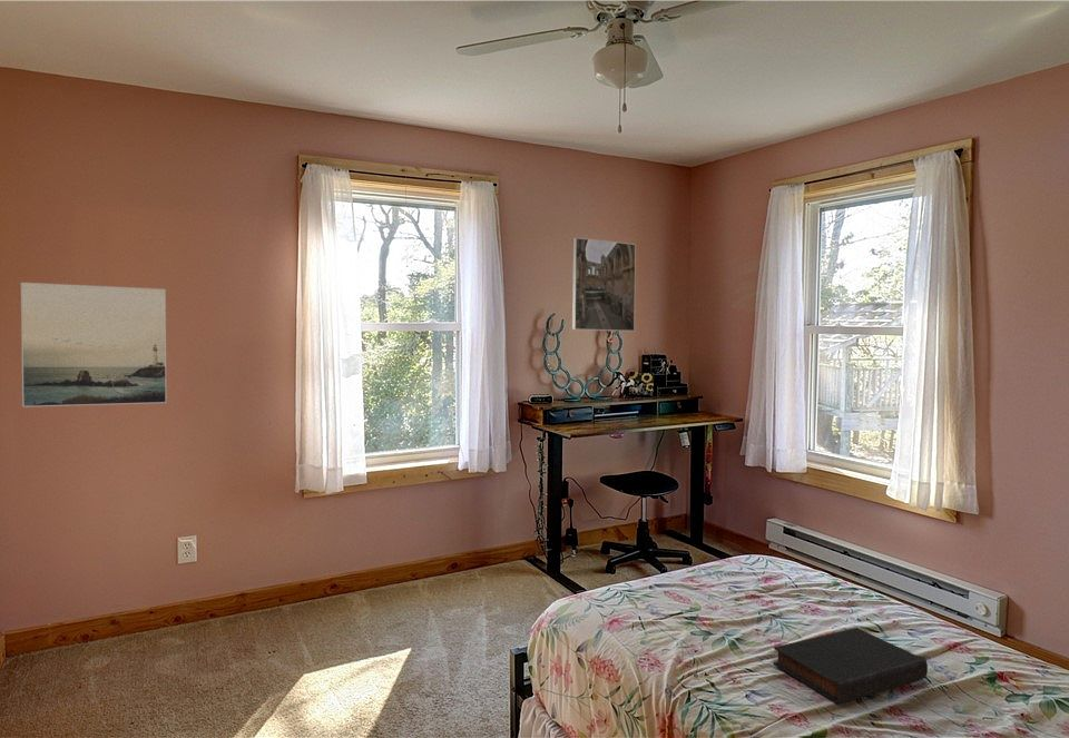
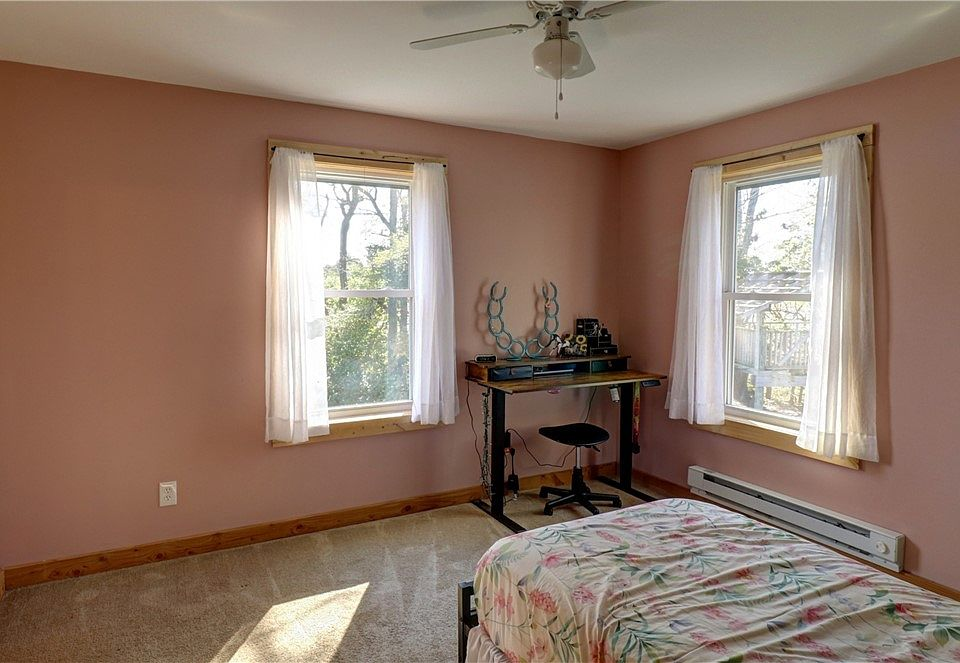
- book (849, 662)
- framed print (97, 345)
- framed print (604, 285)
